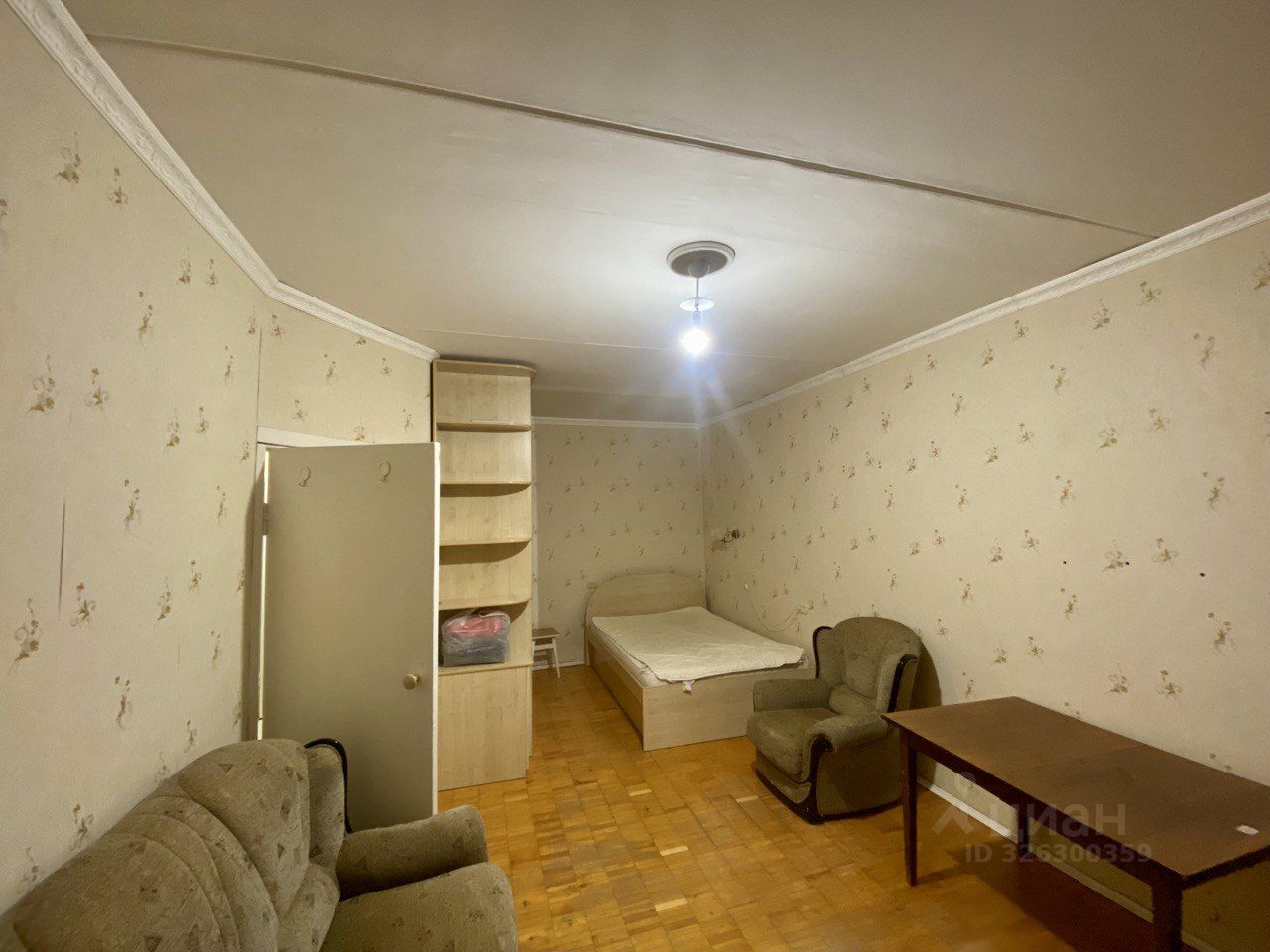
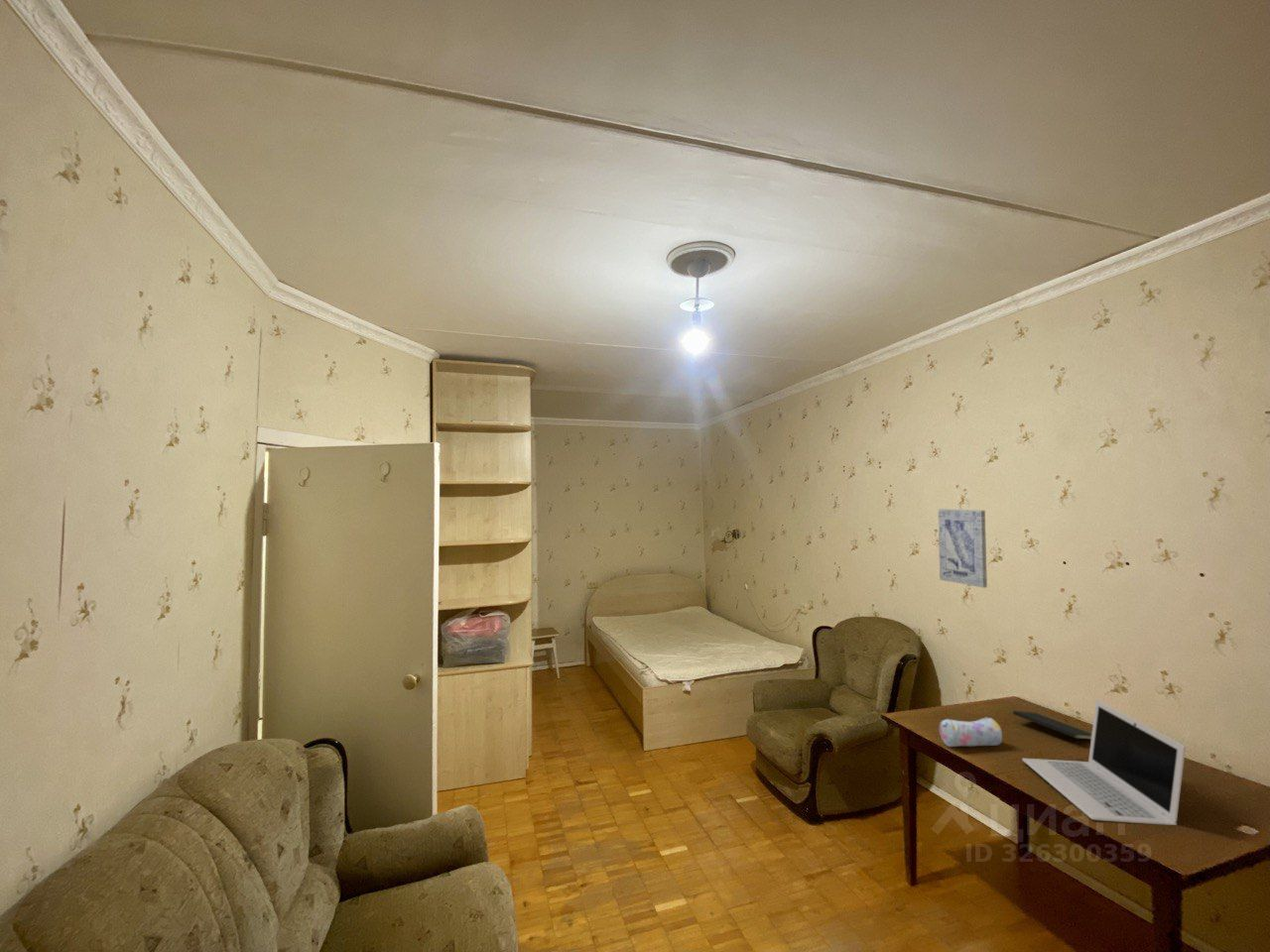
+ notepad (1057, 725)
+ wall art (961, 546)
+ pencil case (970, 732)
+ laptop (1094, 754)
